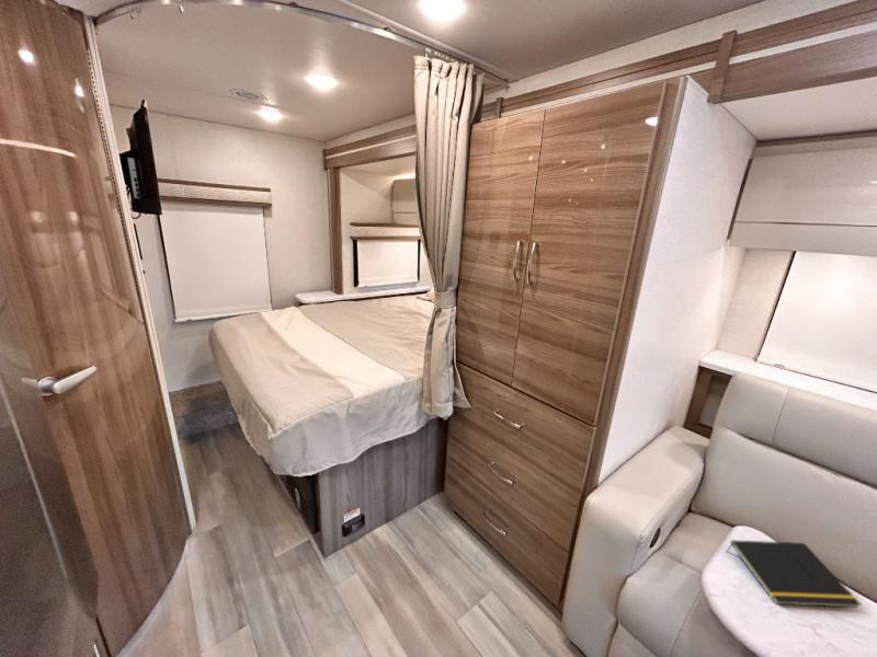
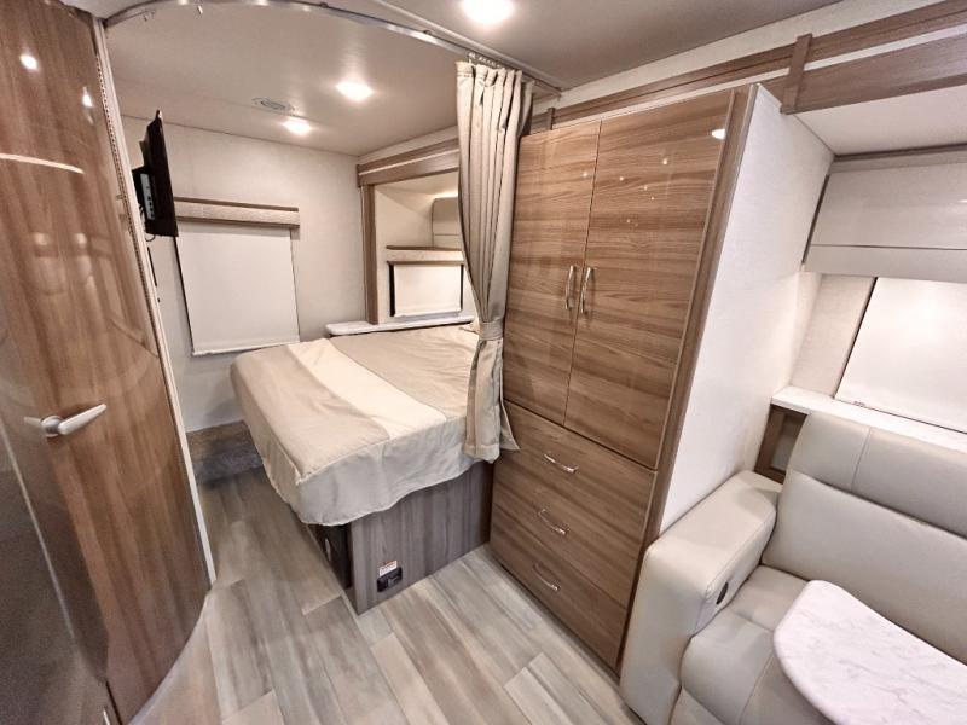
- notepad (790, 570)
